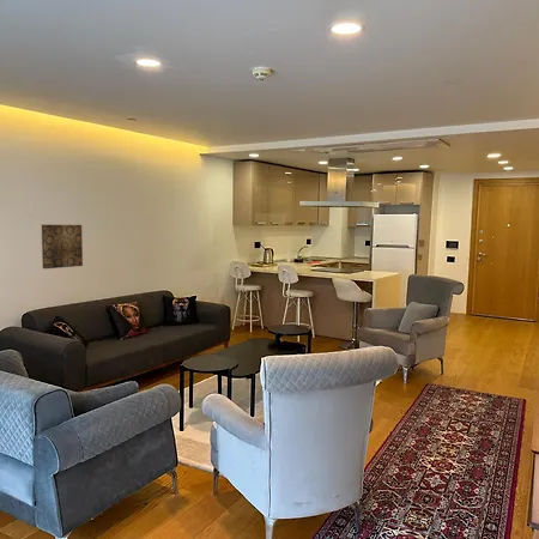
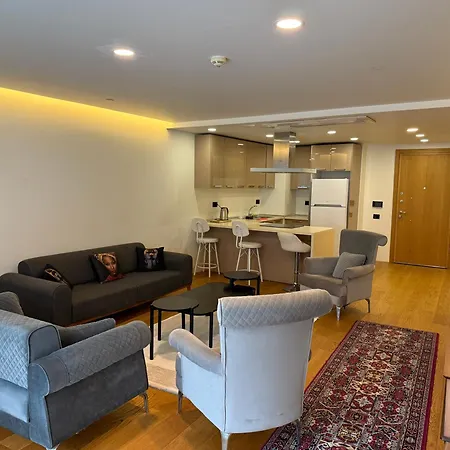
- wall art (62, 246)
